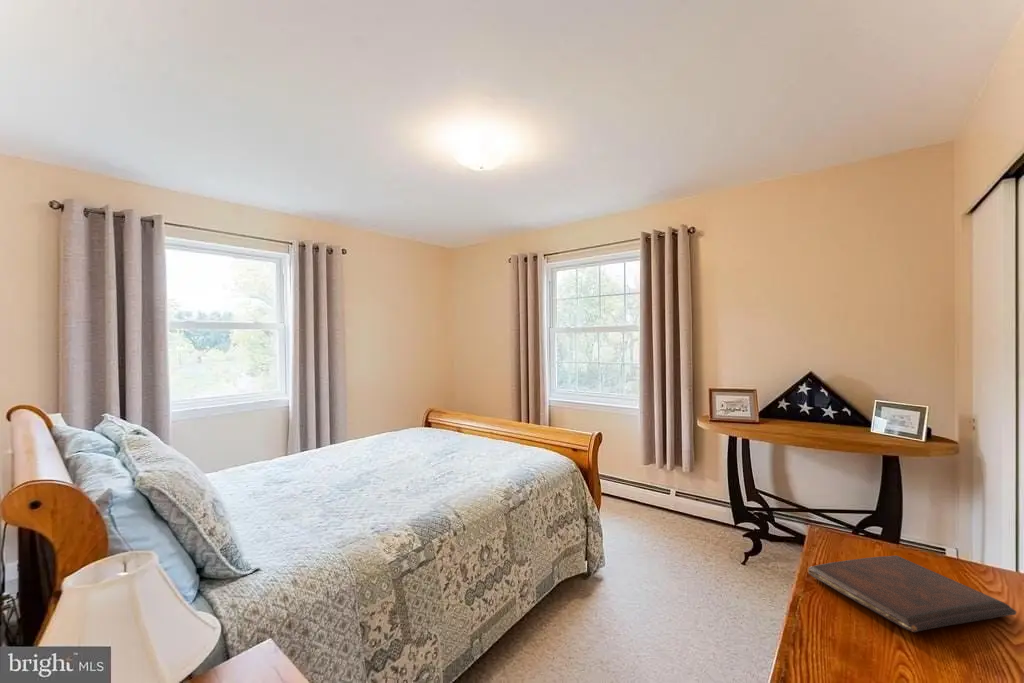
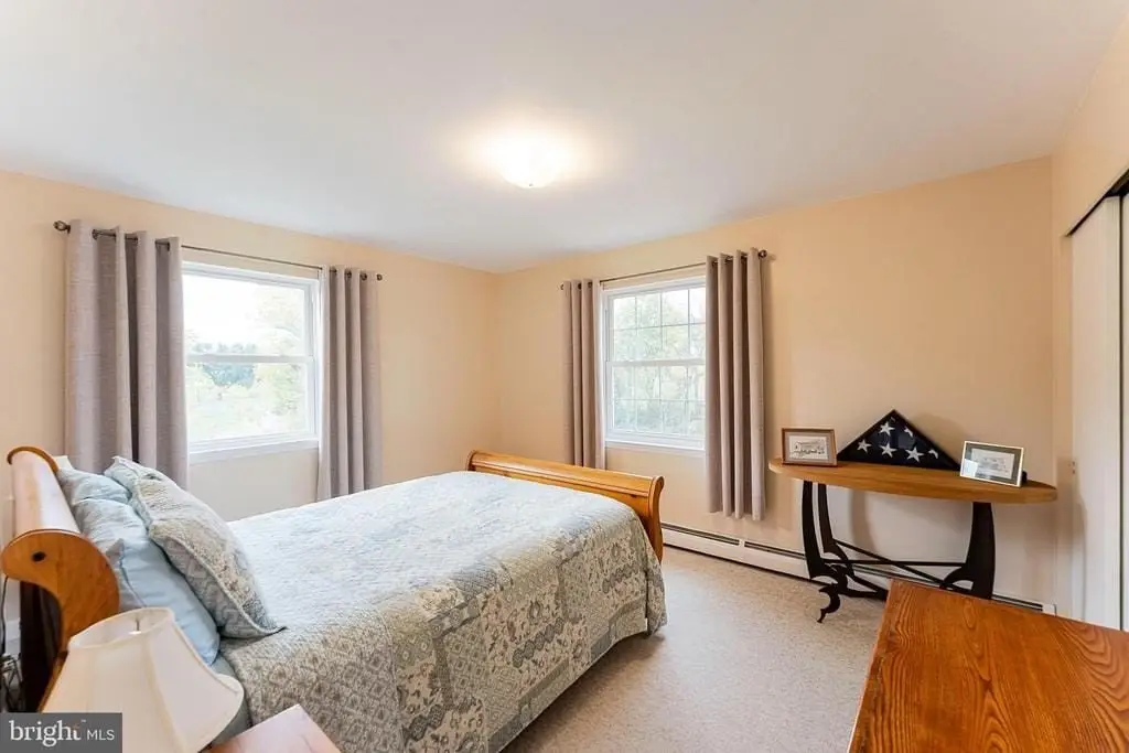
- book (902, 588)
